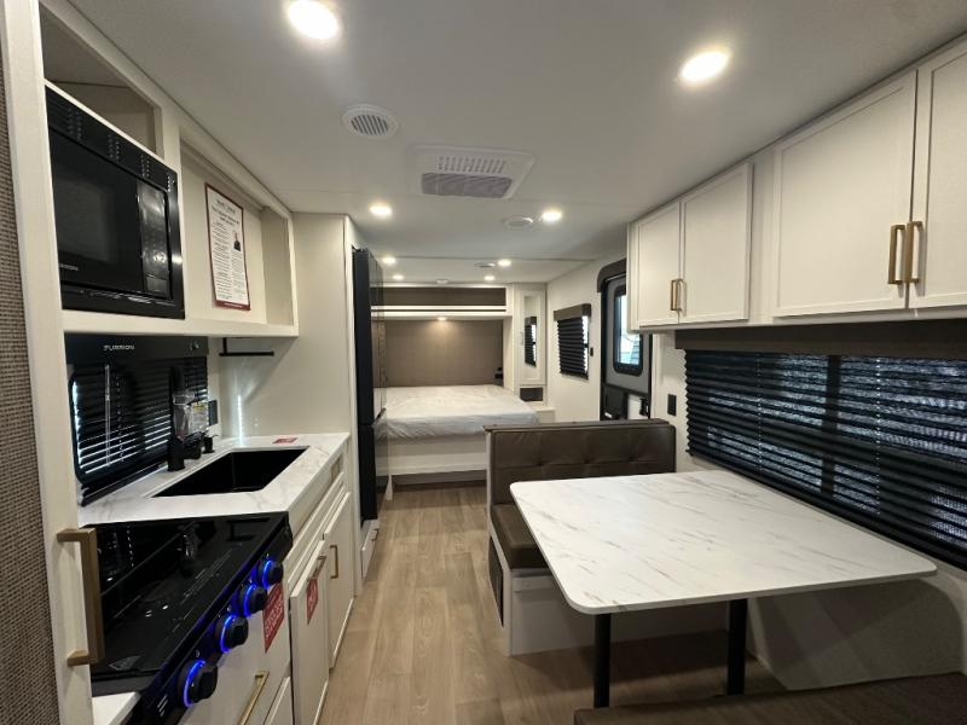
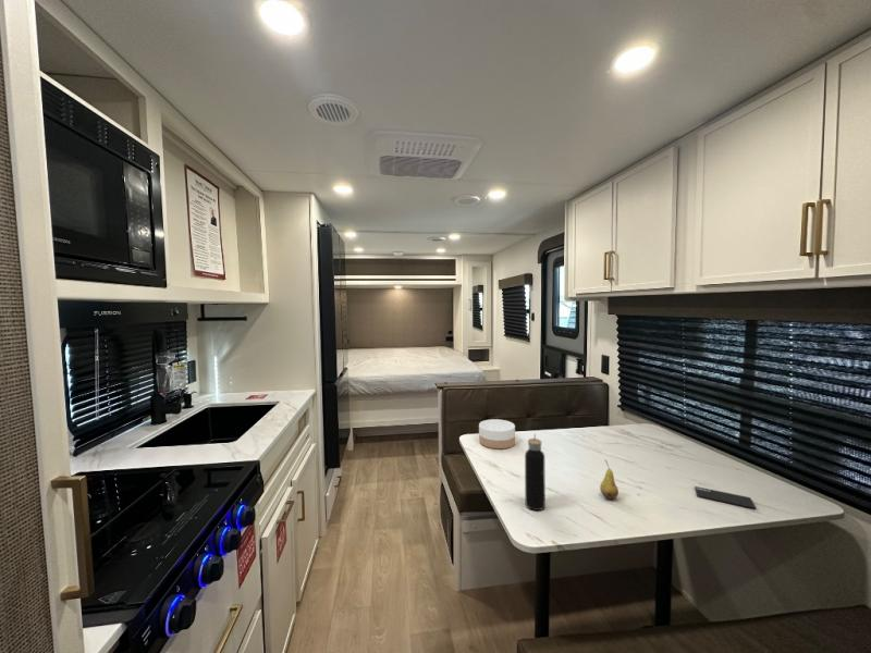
+ smartphone (723, 496)
+ fruit (609, 480)
+ water bottle (535, 469)
+ bowl (496, 433)
